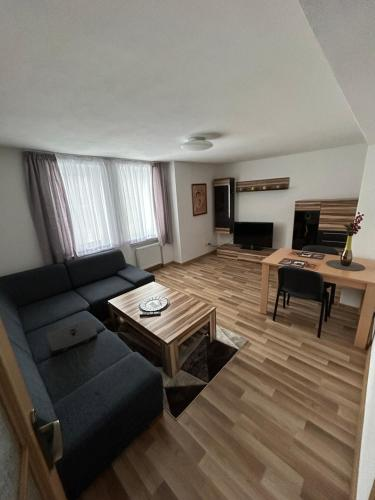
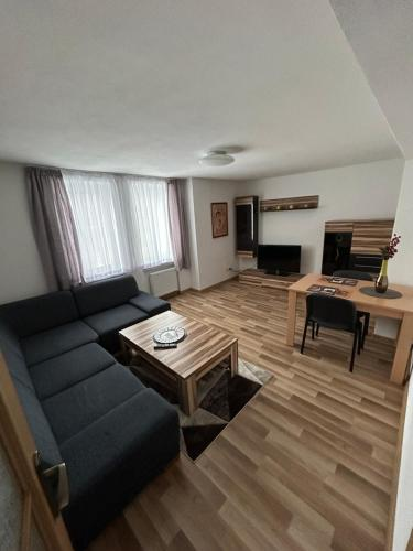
- laptop (72, 329)
